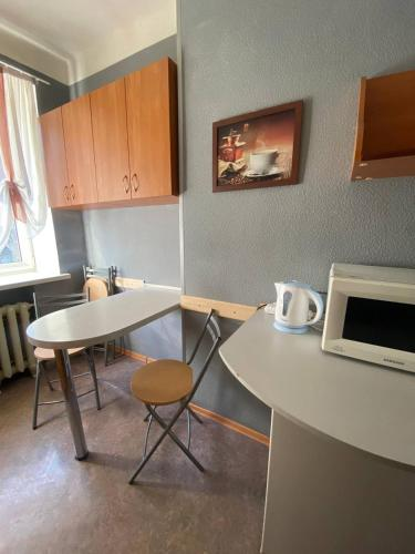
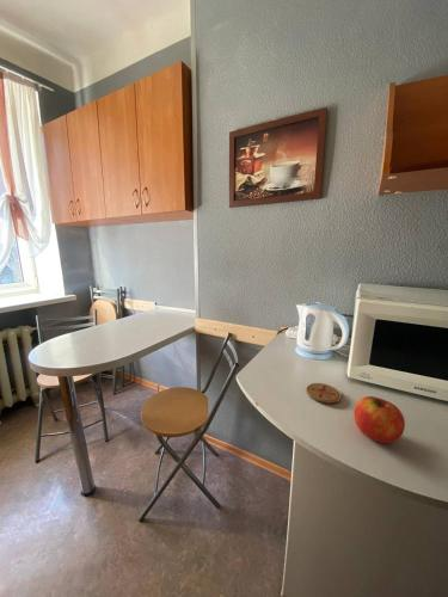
+ coaster (323, 392)
+ apple (378, 417)
